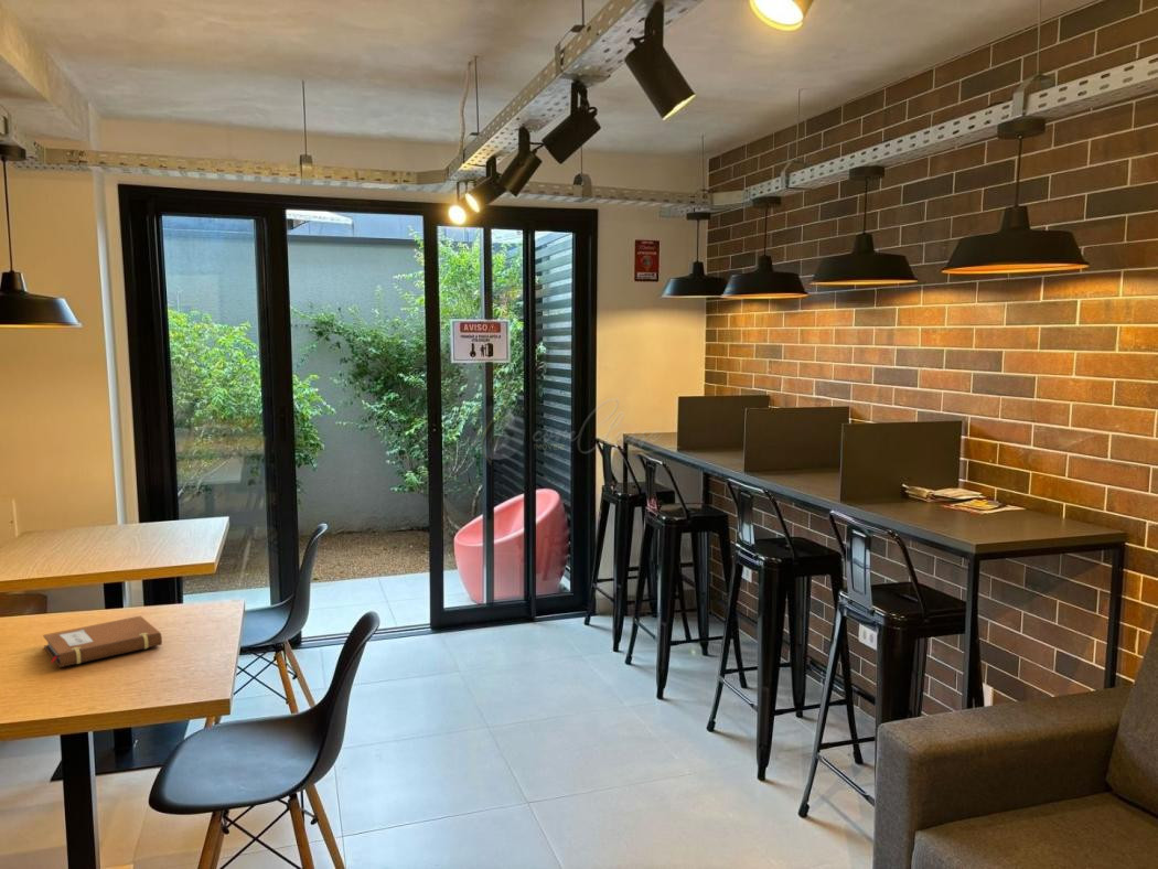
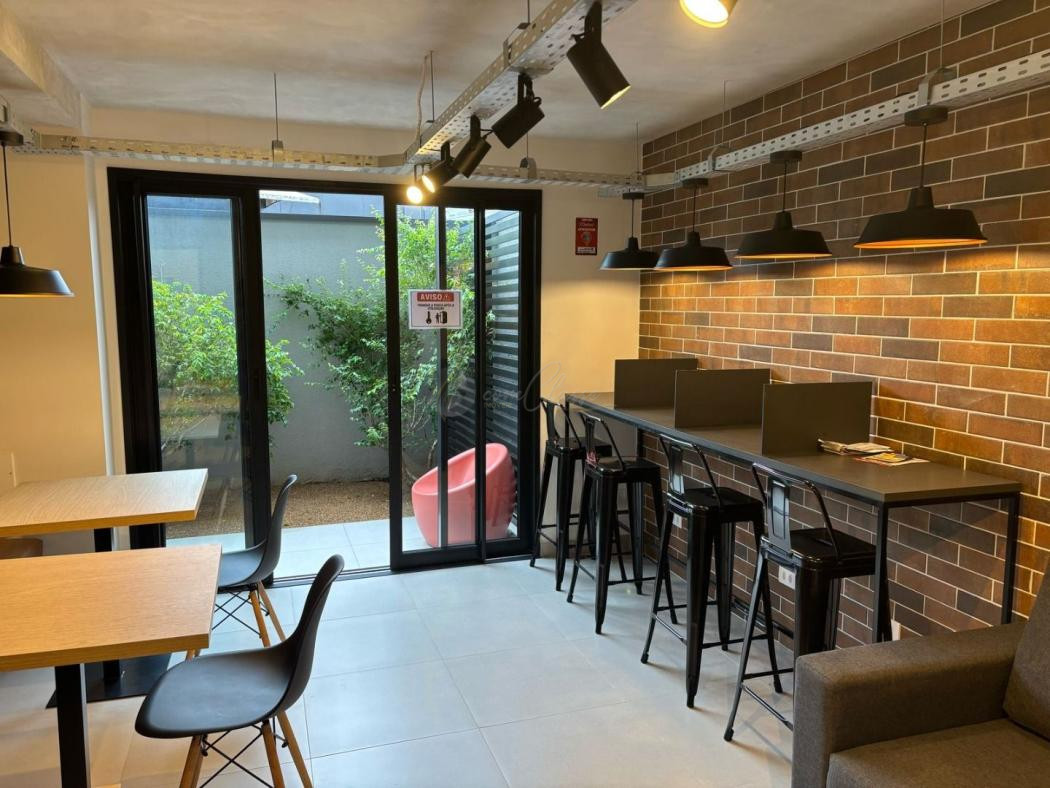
- notebook (100, 641)
